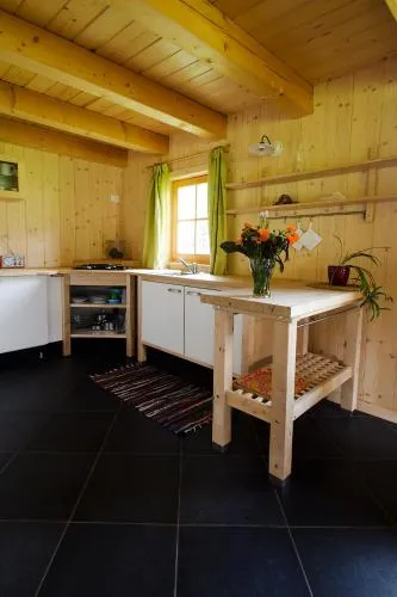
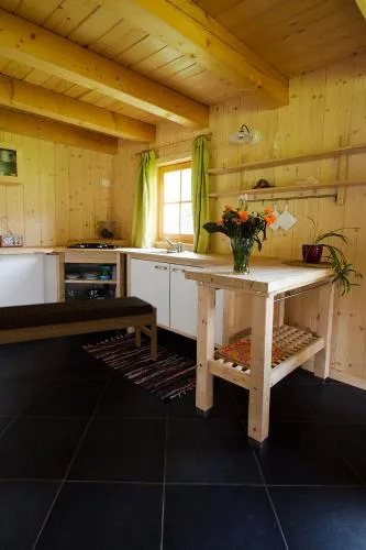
+ bench (75, 333)
